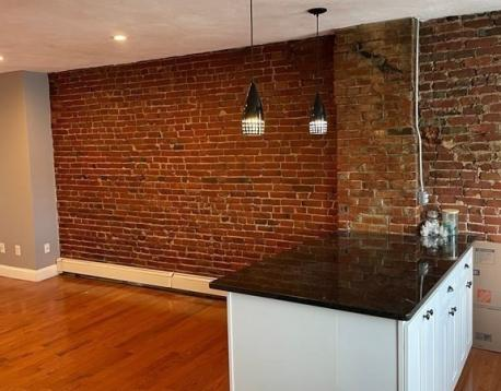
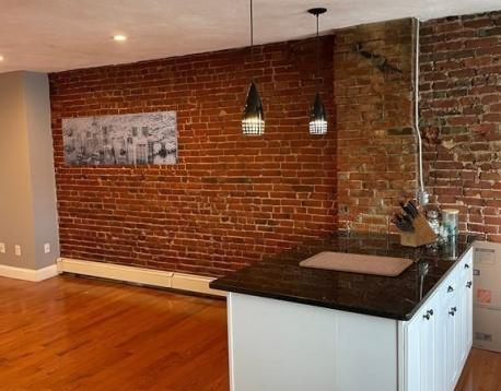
+ knife block (415, 221)
+ wall art (116, 140)
+ chopping board (356, 262)
